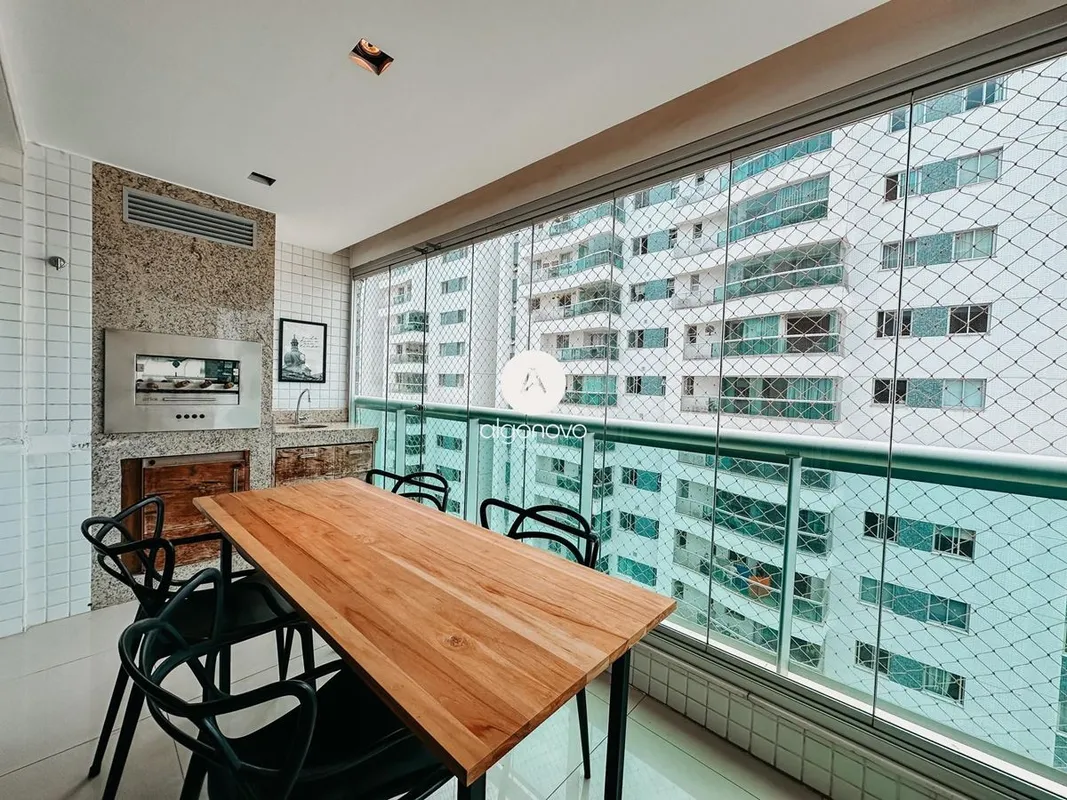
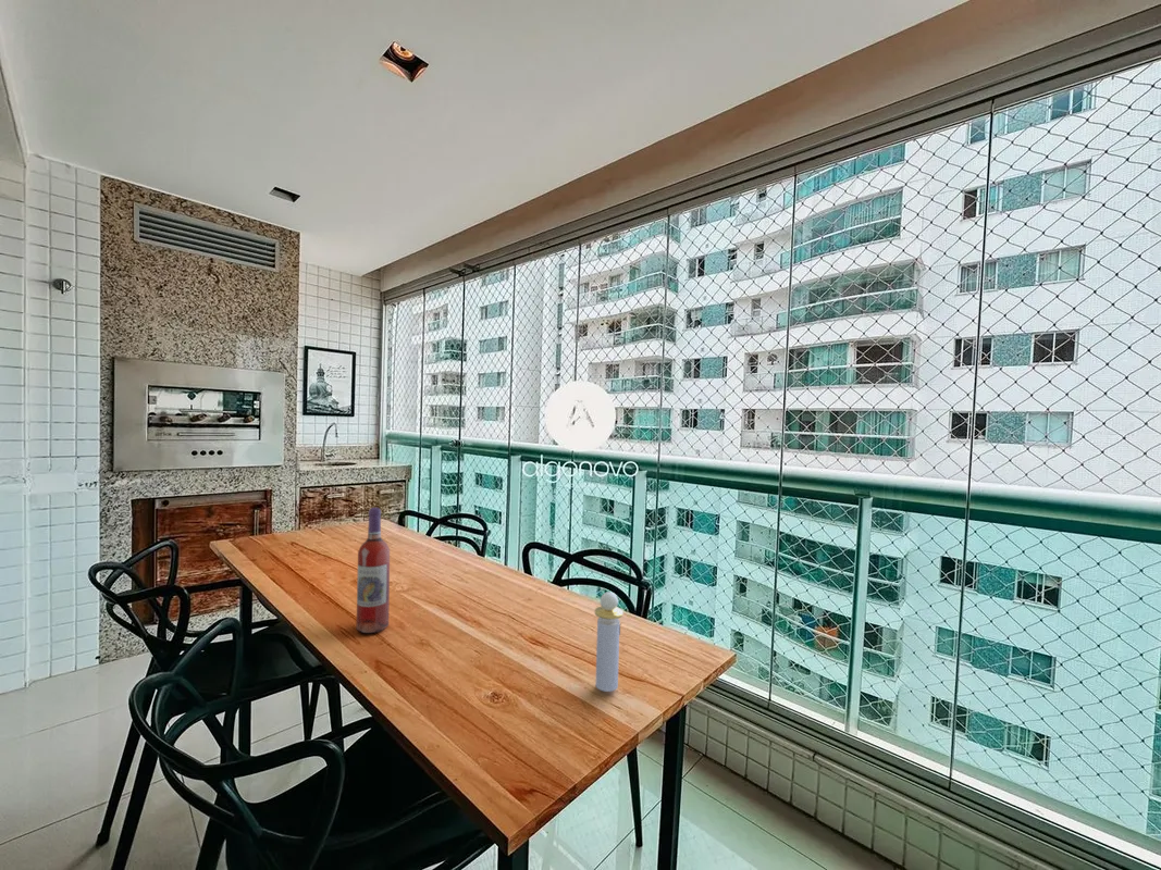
+ perfume bottle (607, 641)
+ wine bottle (373, 568)
